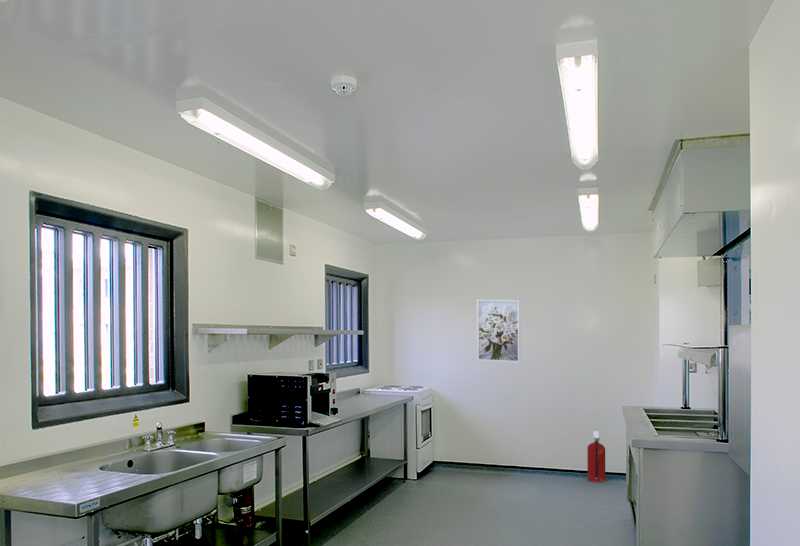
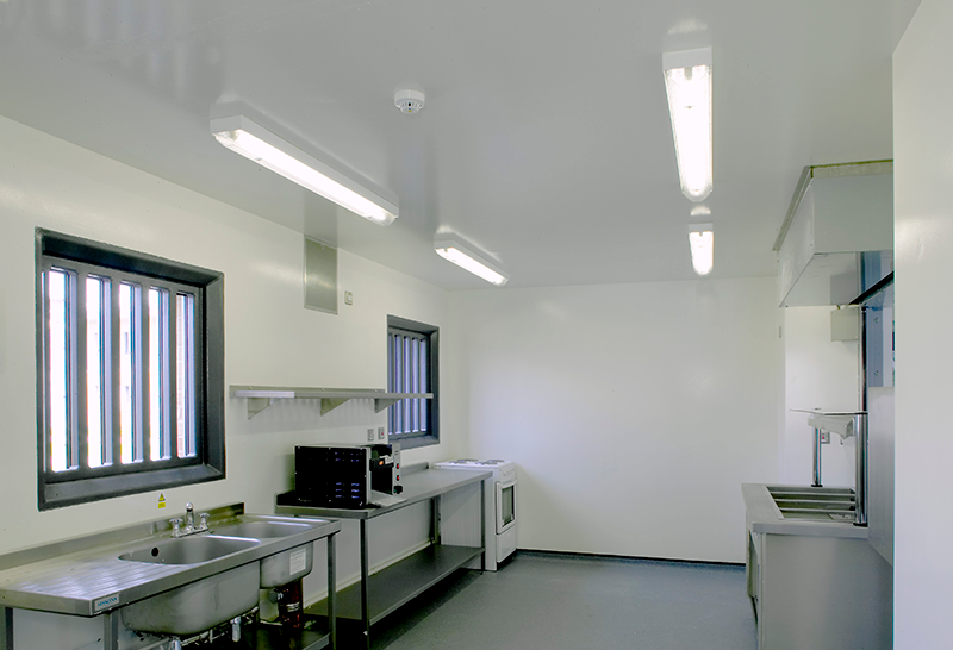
- fire extinguisher (596, 457)
- wall art (498, 330)
